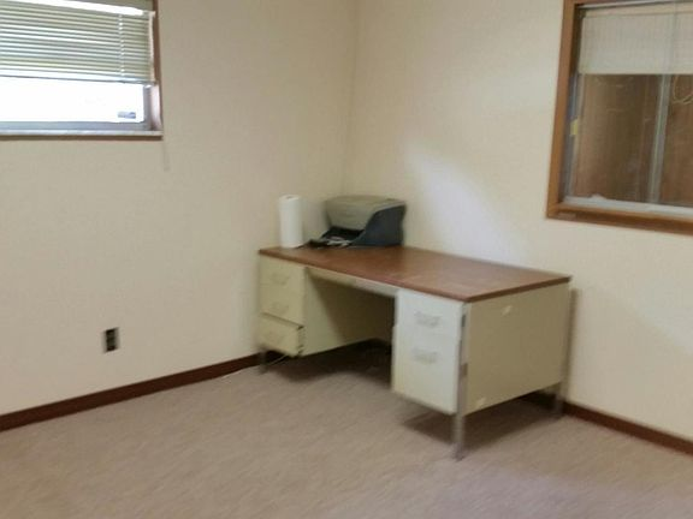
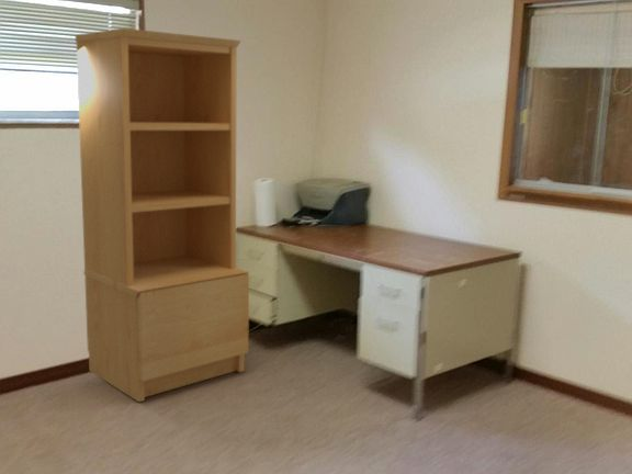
+ bookcase (166, 212)
